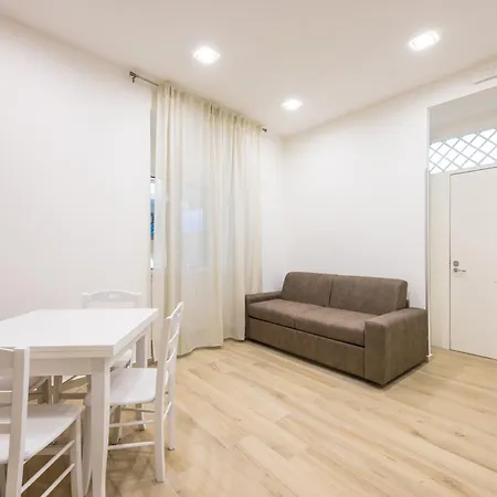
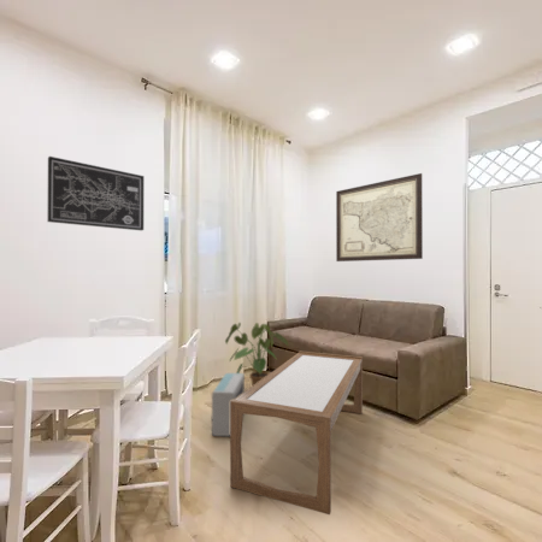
+ air purifier (229, 401)
+ coffee table (310, 407)
+ wall art (99, 196)
+ house plant (257, 354)
+ wall art (375, 222)
